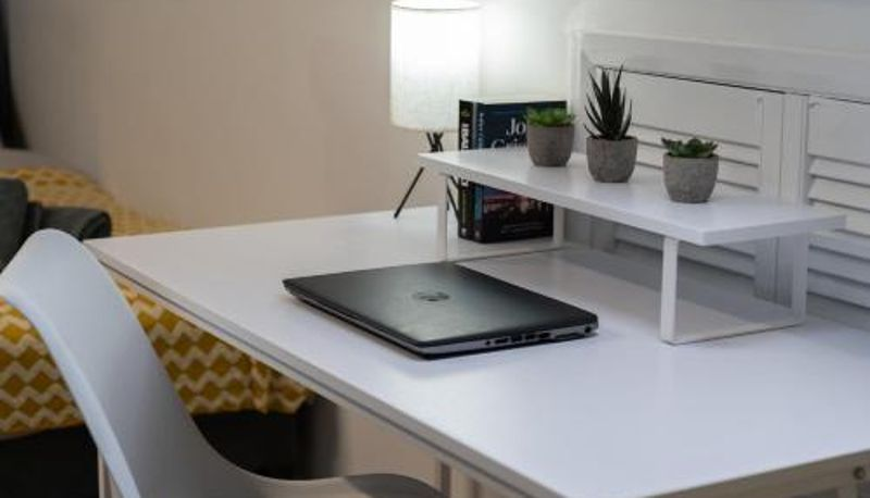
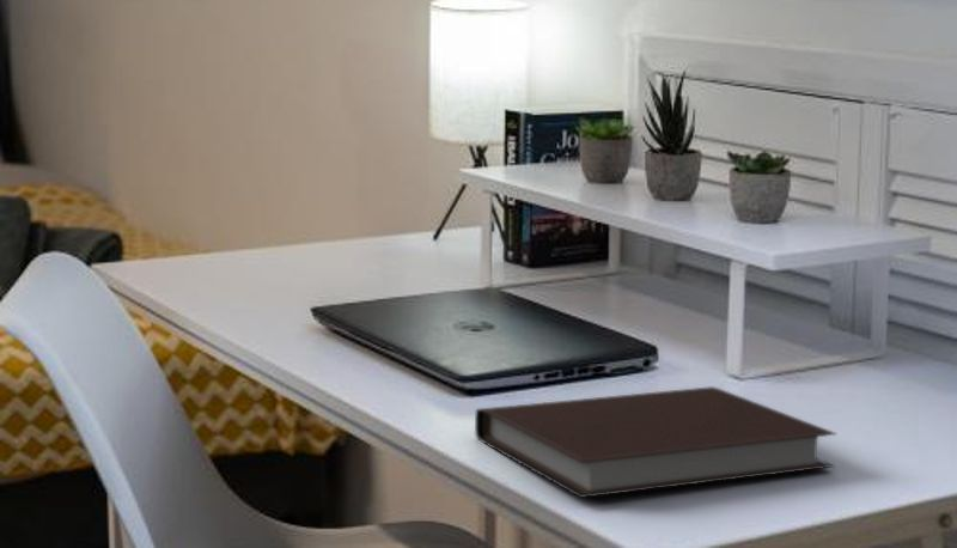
+ notebook (650, 436)
